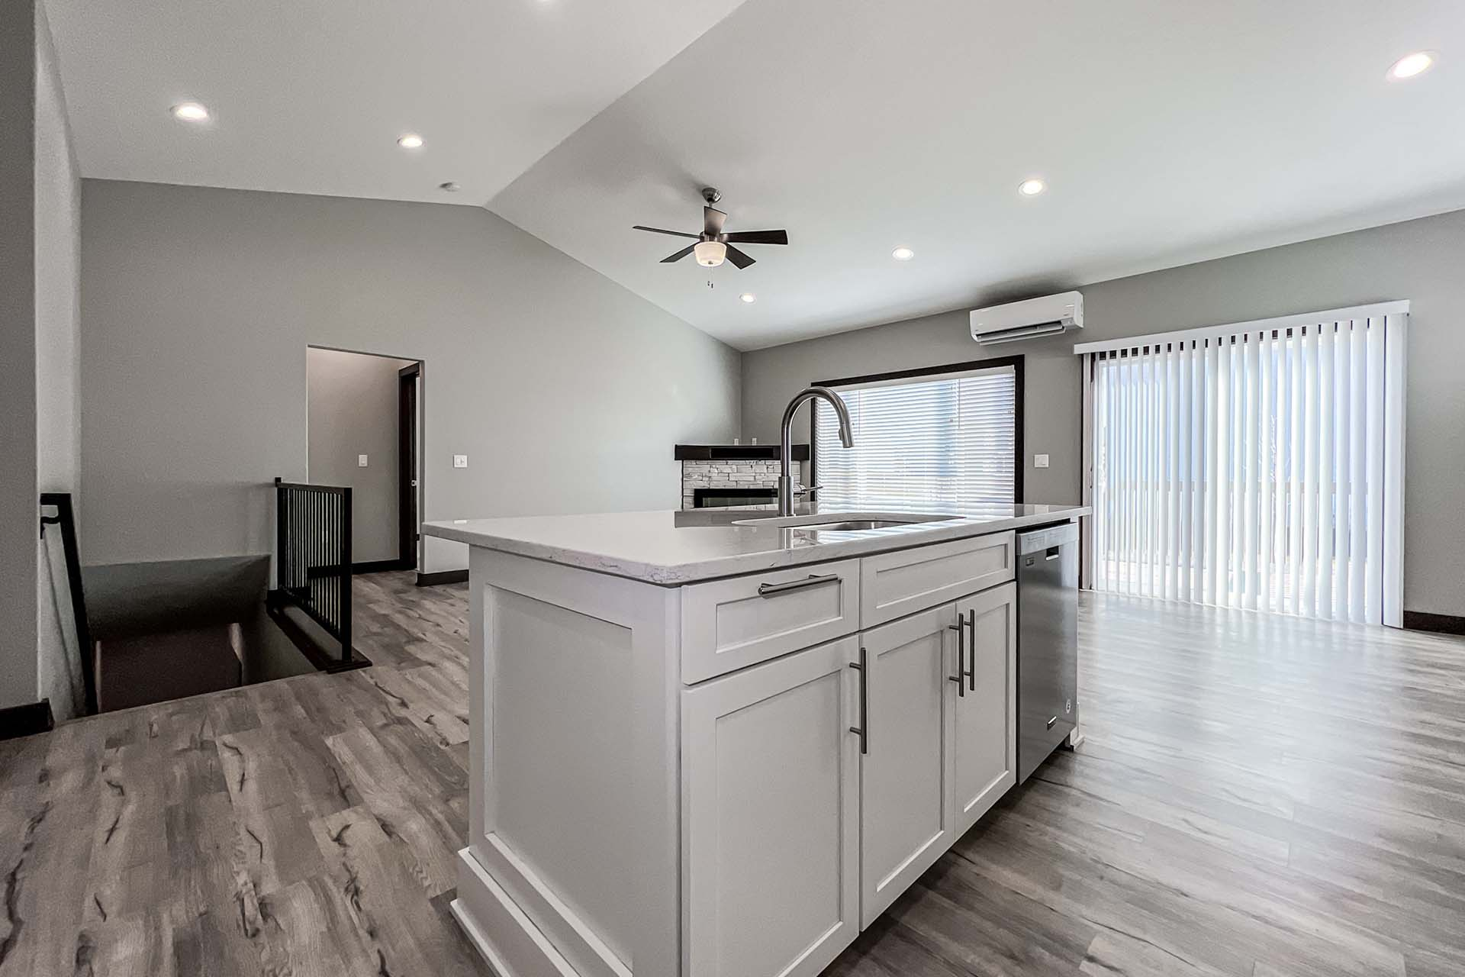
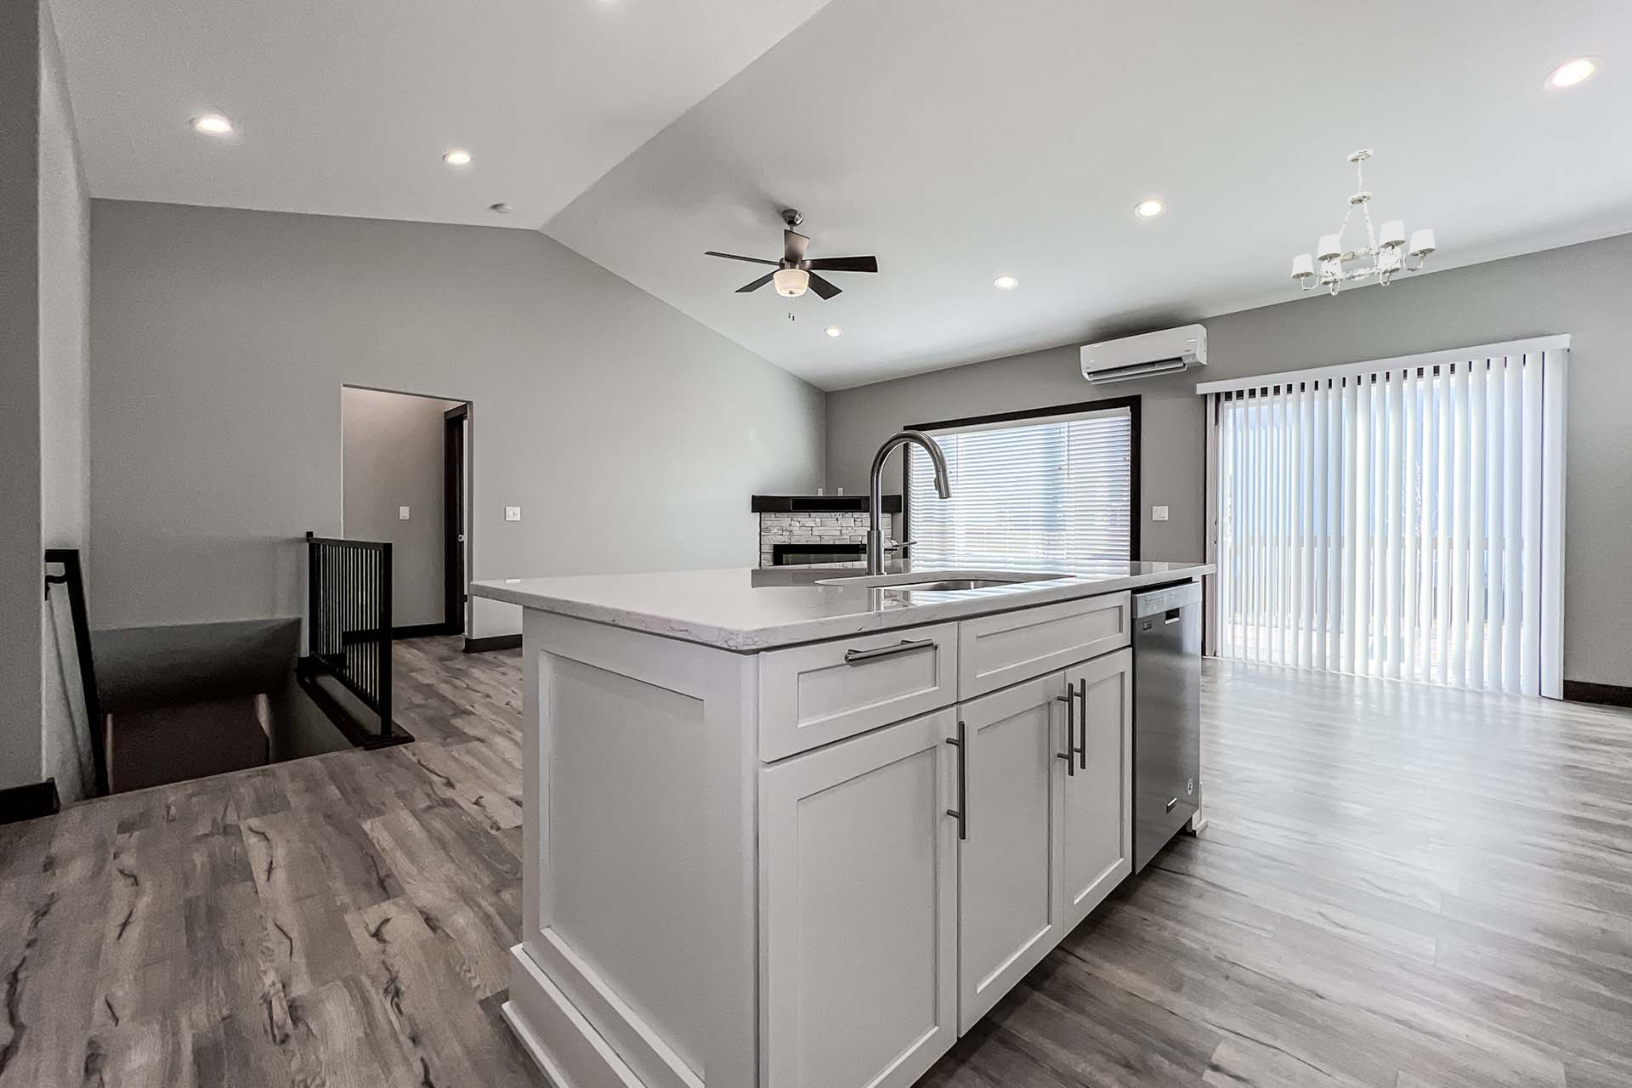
+ chandelier (1365, 216)
